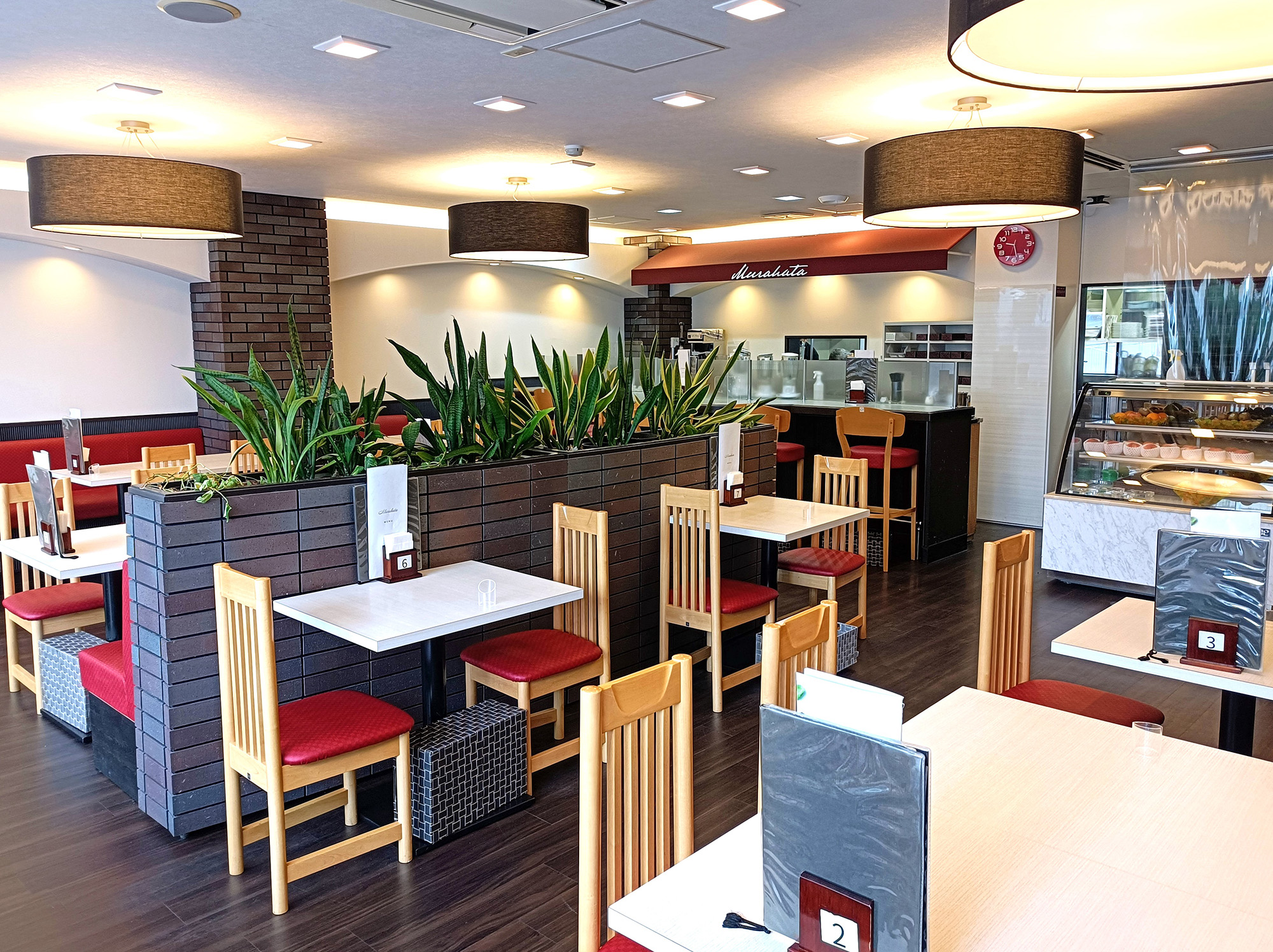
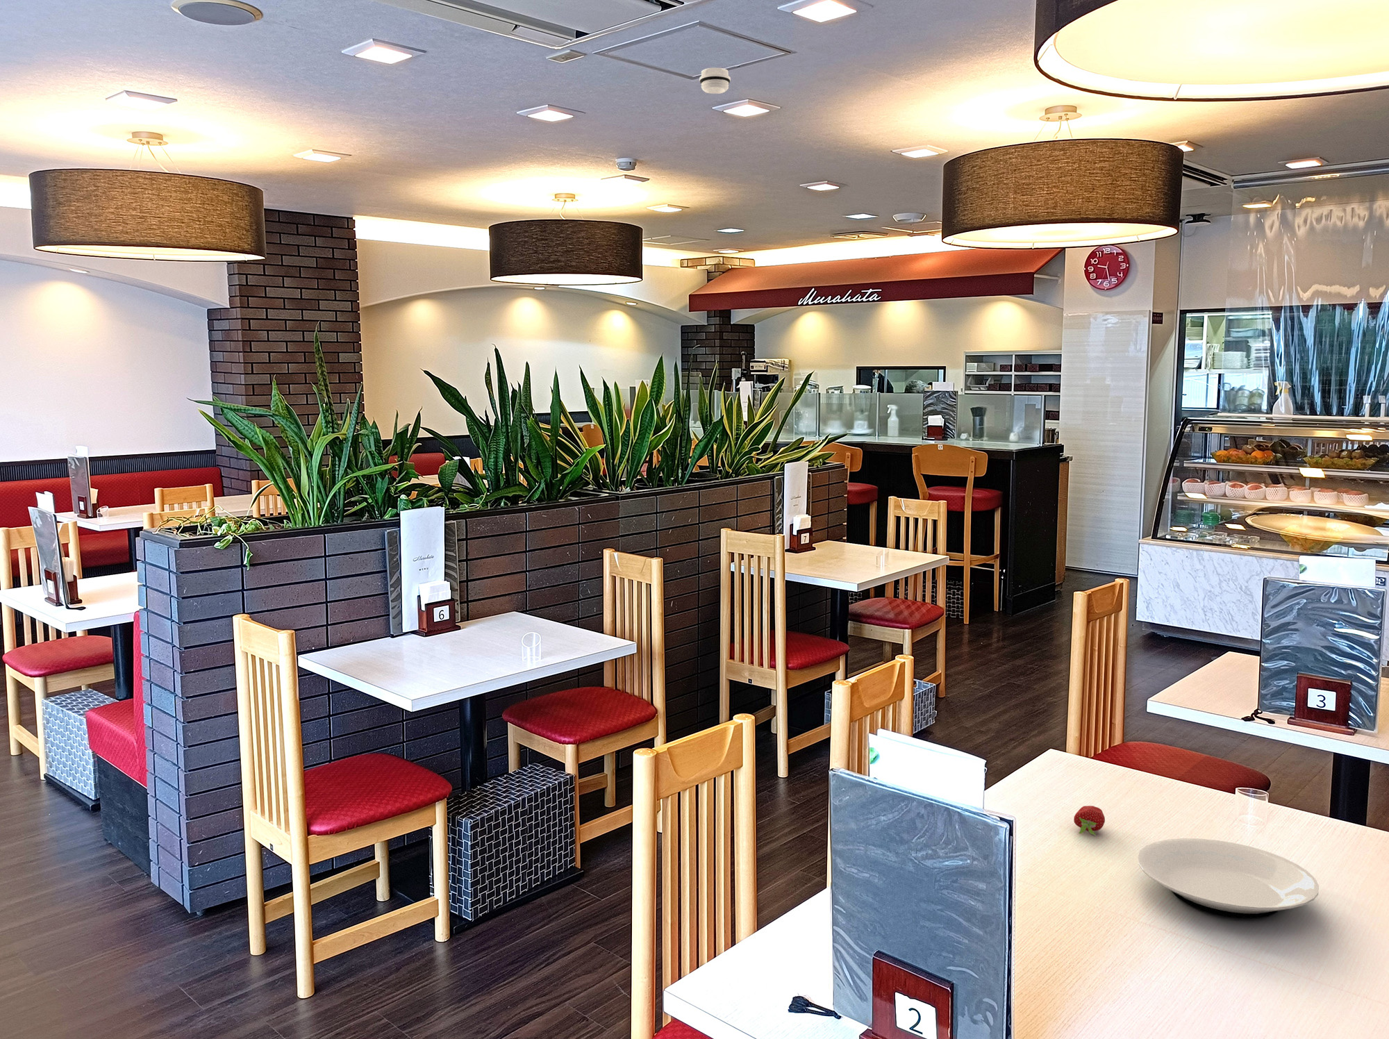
+ plate (1224, 882)
+ fruit (1090, 819)
+ smoke detector (715, 81)
